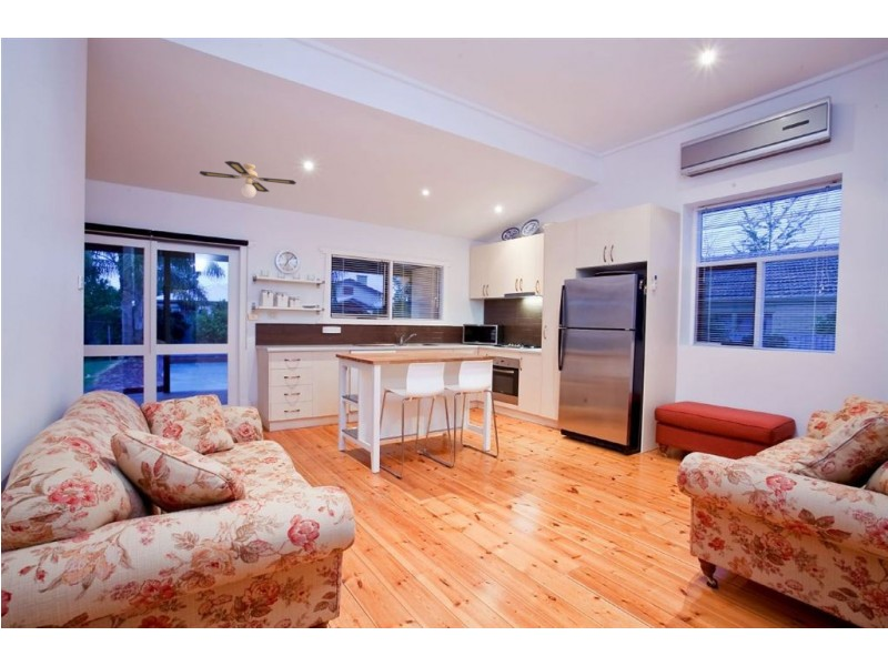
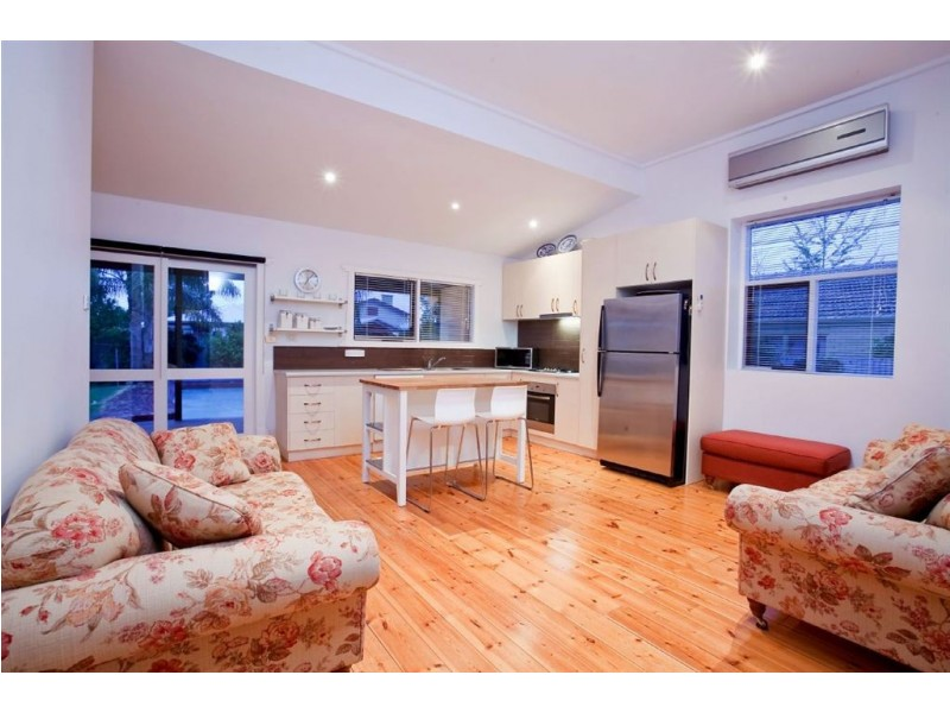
- ceiling fan (249, 181)
